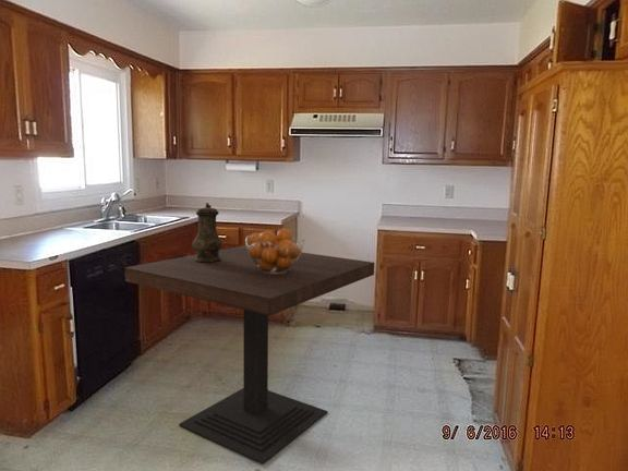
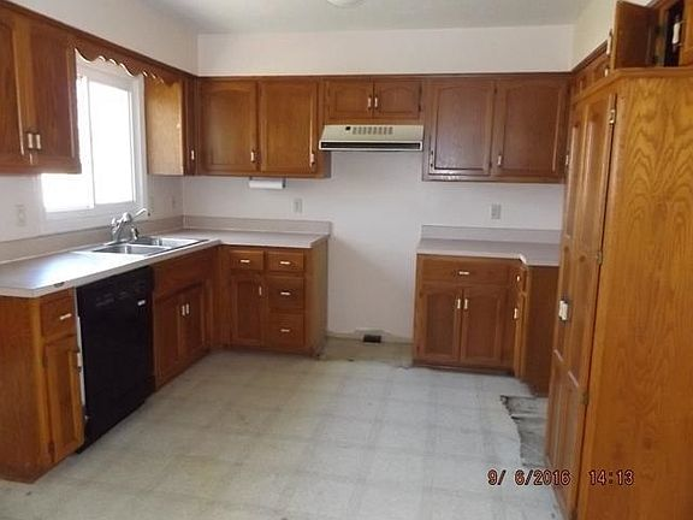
- fruit basket (275, 250)
- pitcher (205, 231)
- dining table (255, 343)
